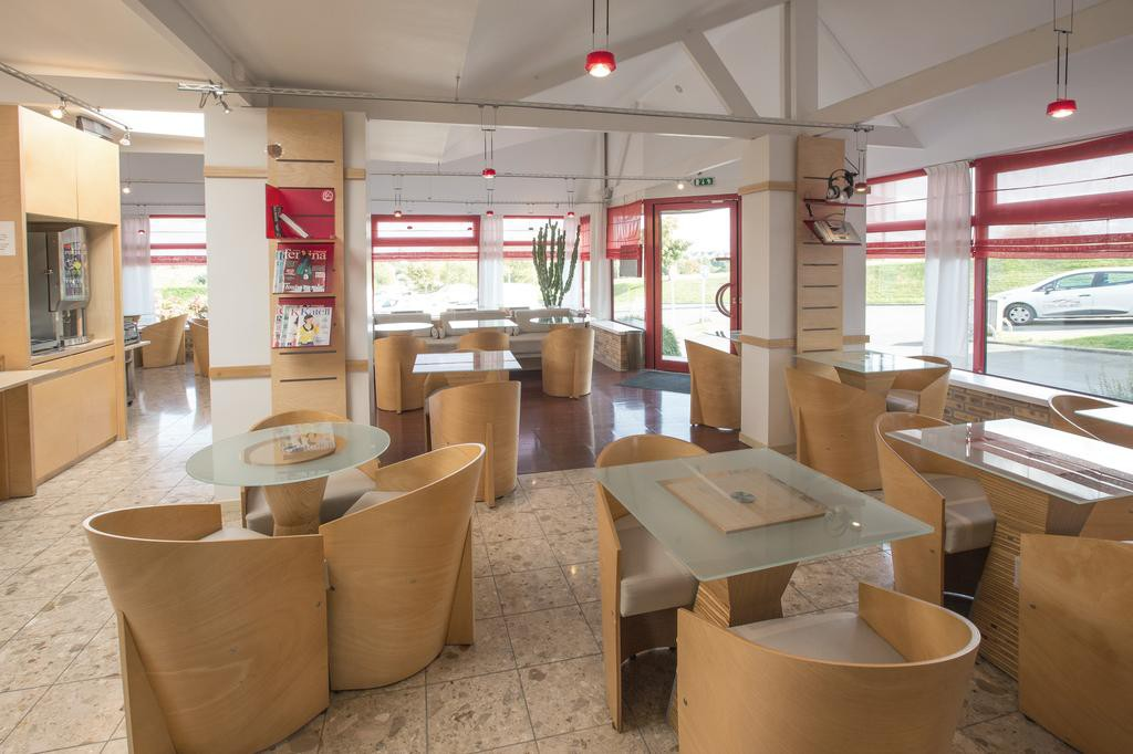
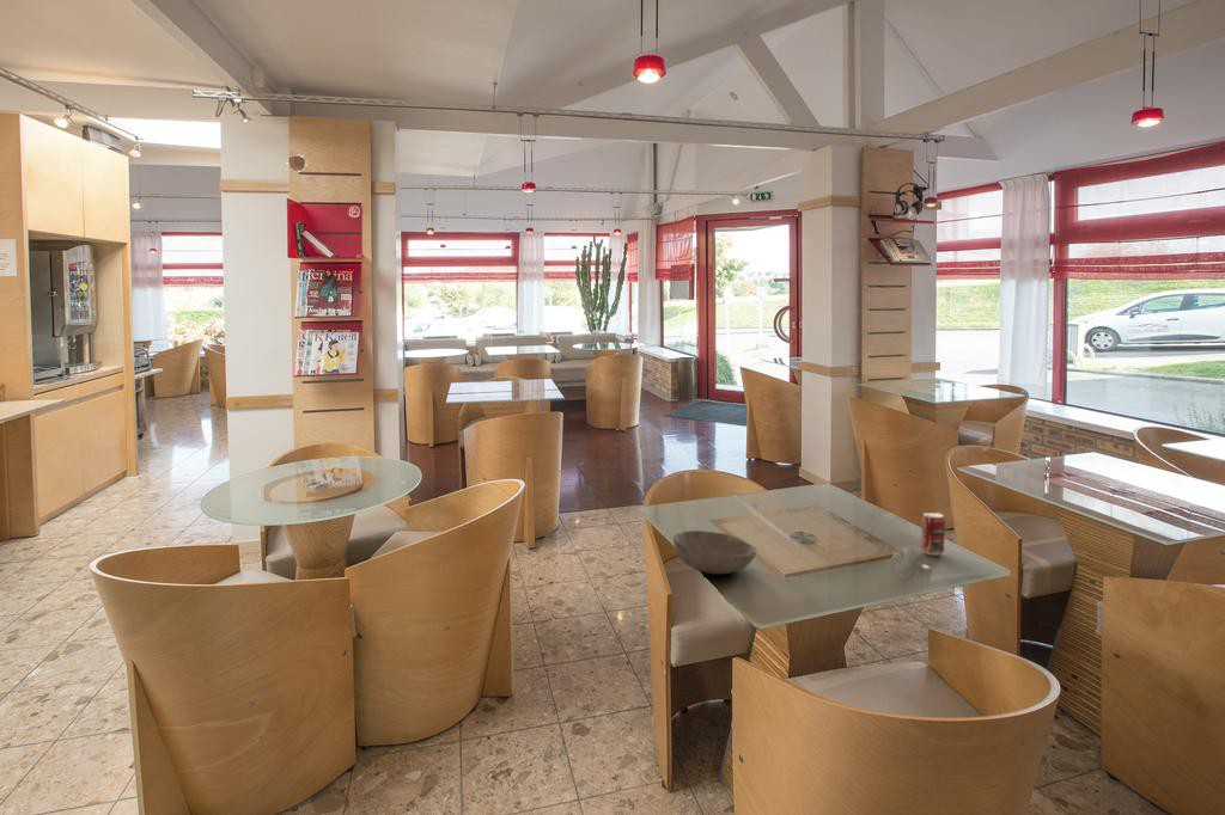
+ beverage can (933, 533)
+ bowl (714, 552)
